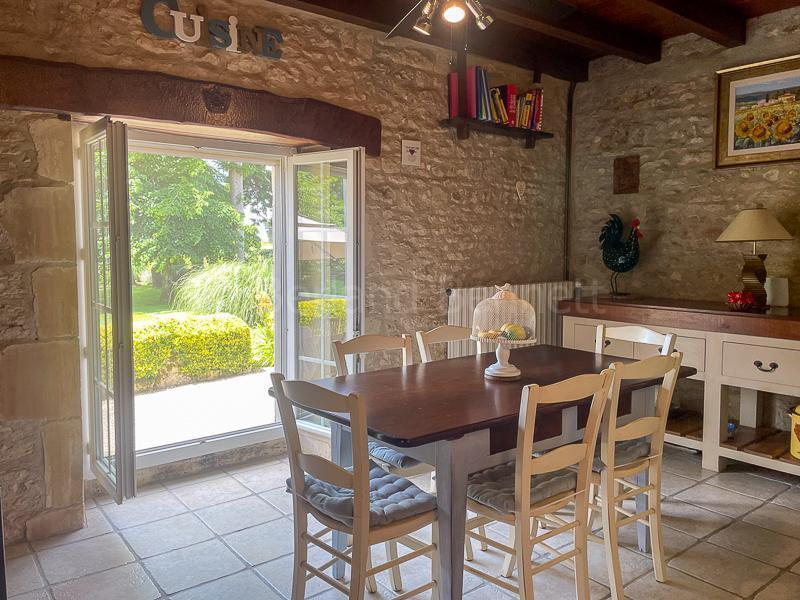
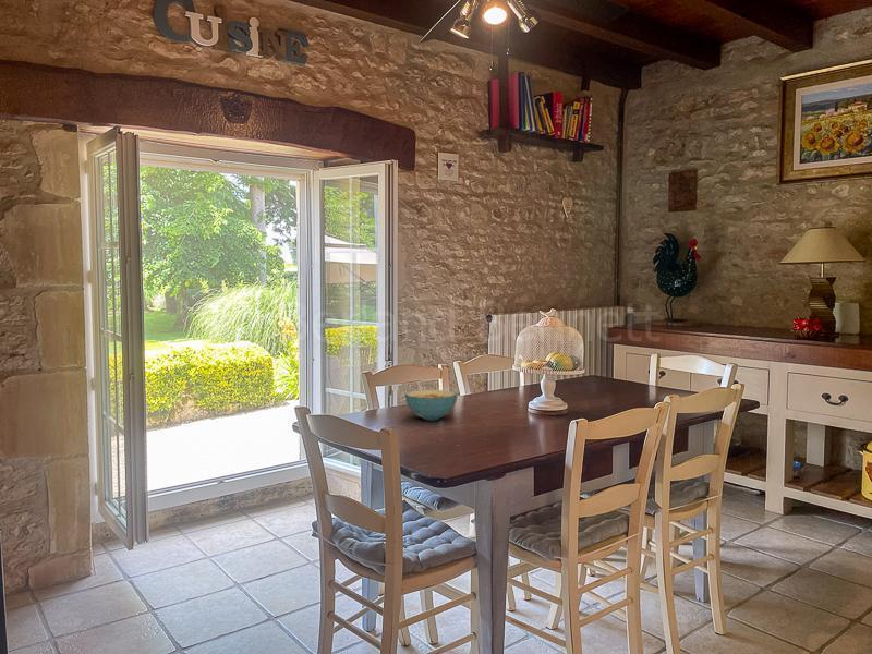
+ cereal bowl (431, 405)
